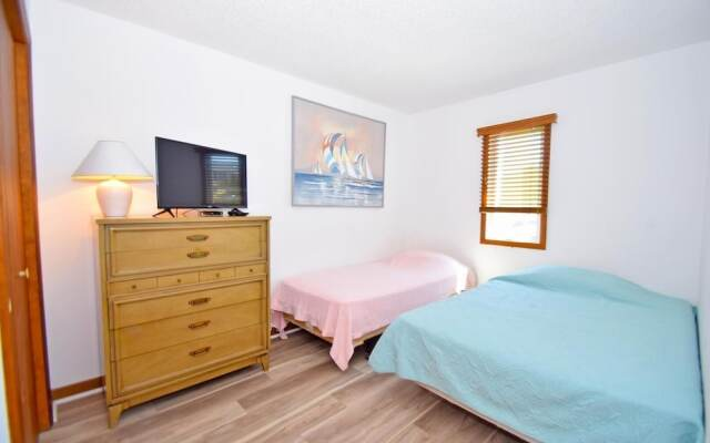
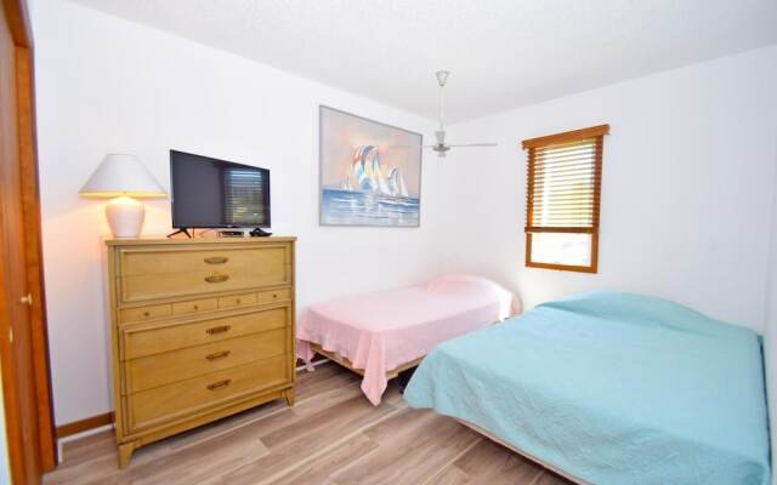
+ ceiling fan (441, 112)
